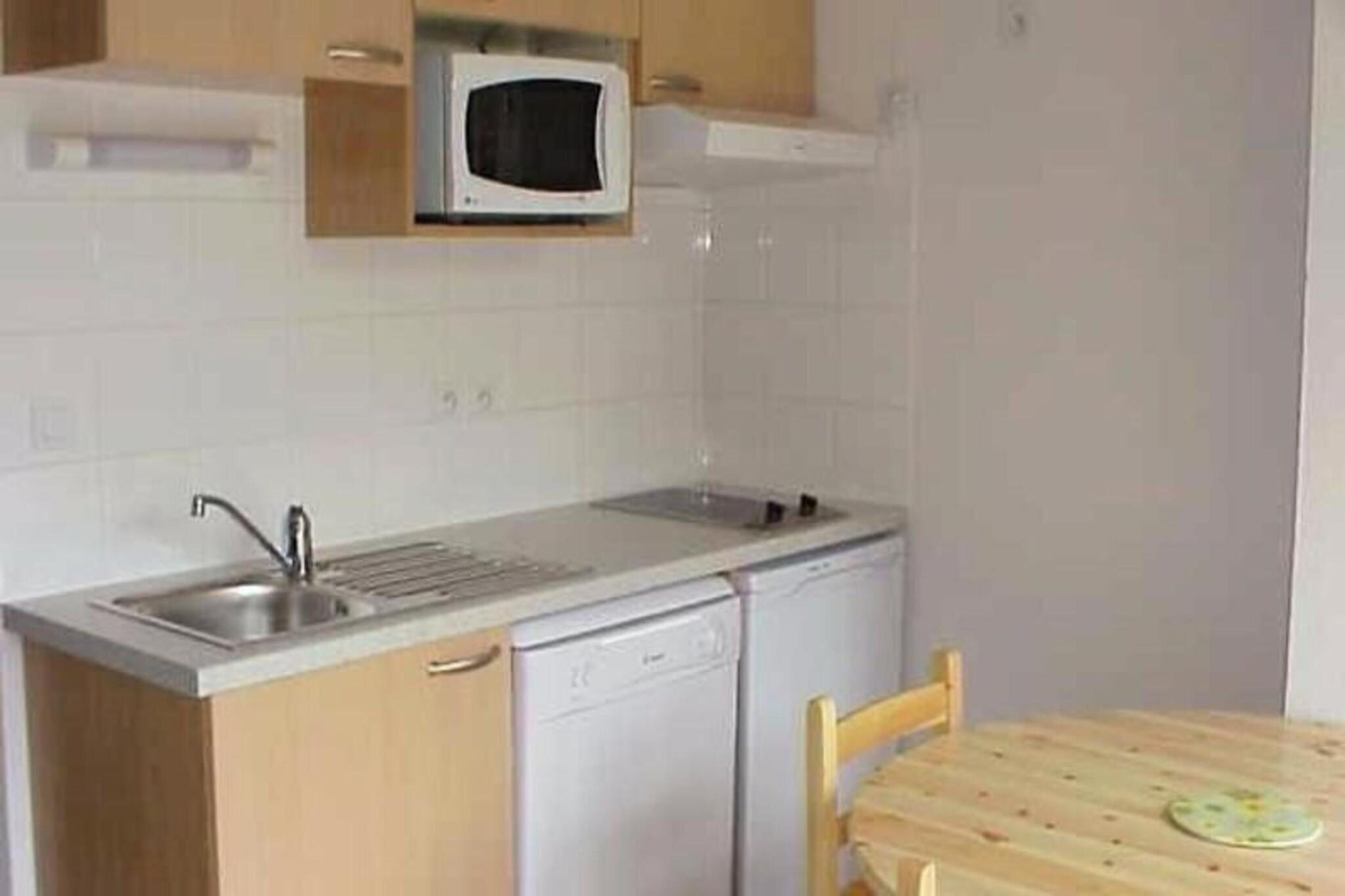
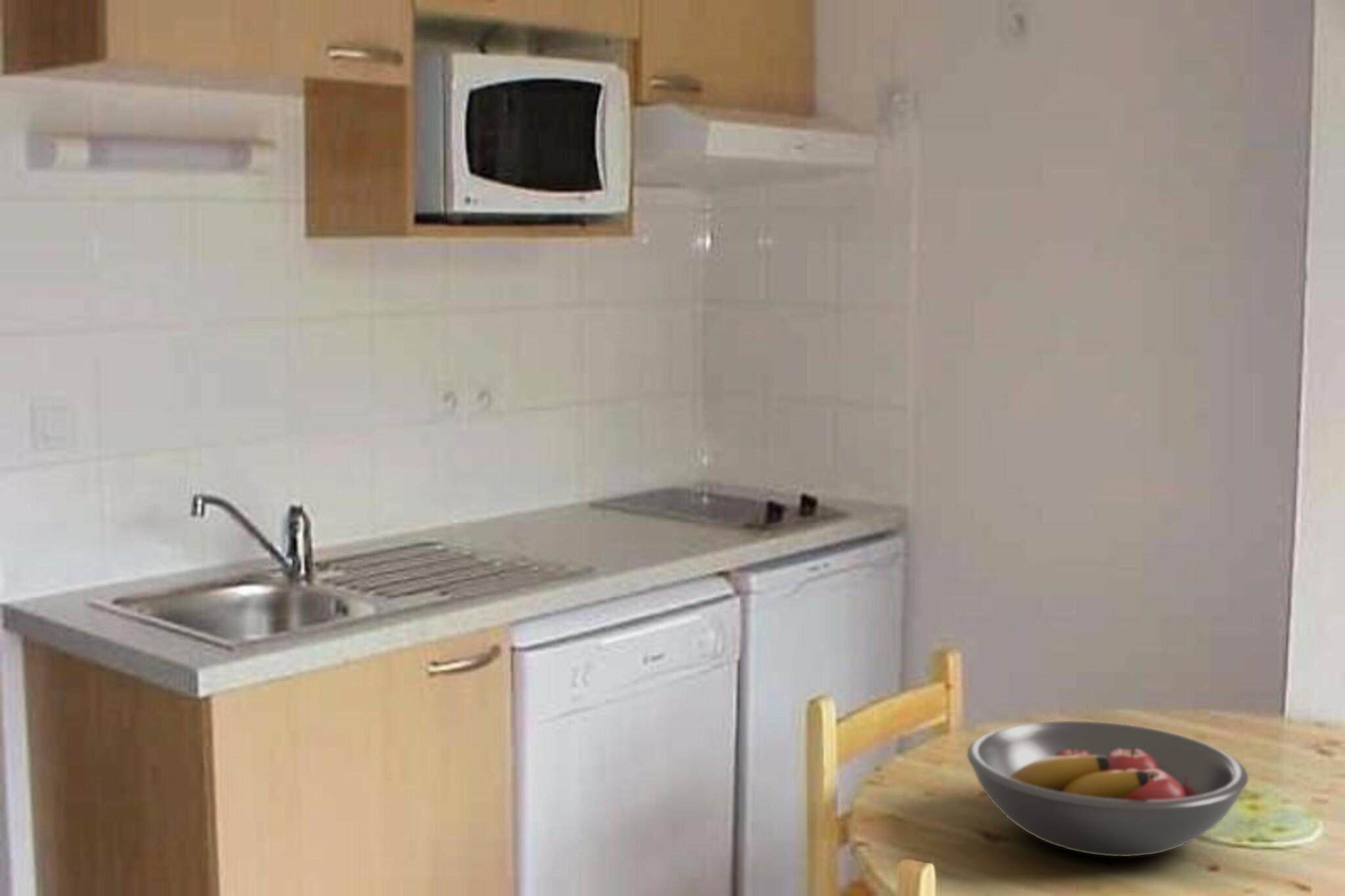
+ fruit bowl (1103, 787)
